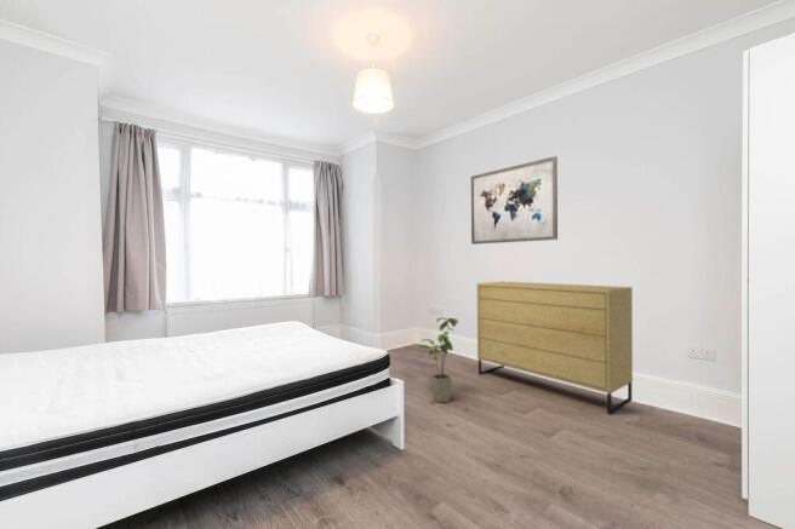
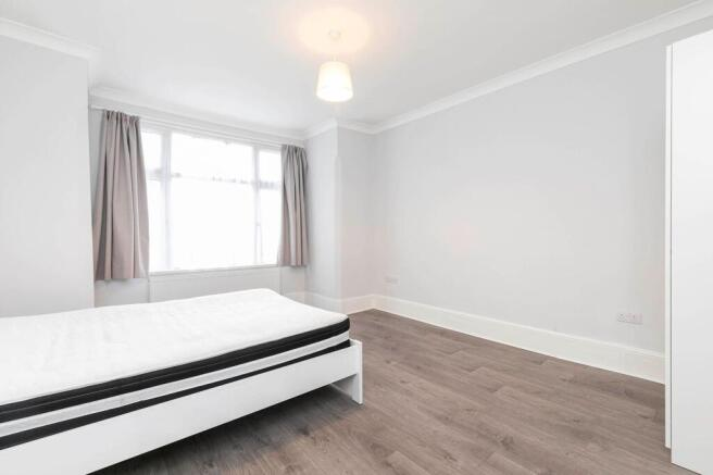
- dresser (545, 335)
- house plant (444, 357)
- wall art (509, 205)
